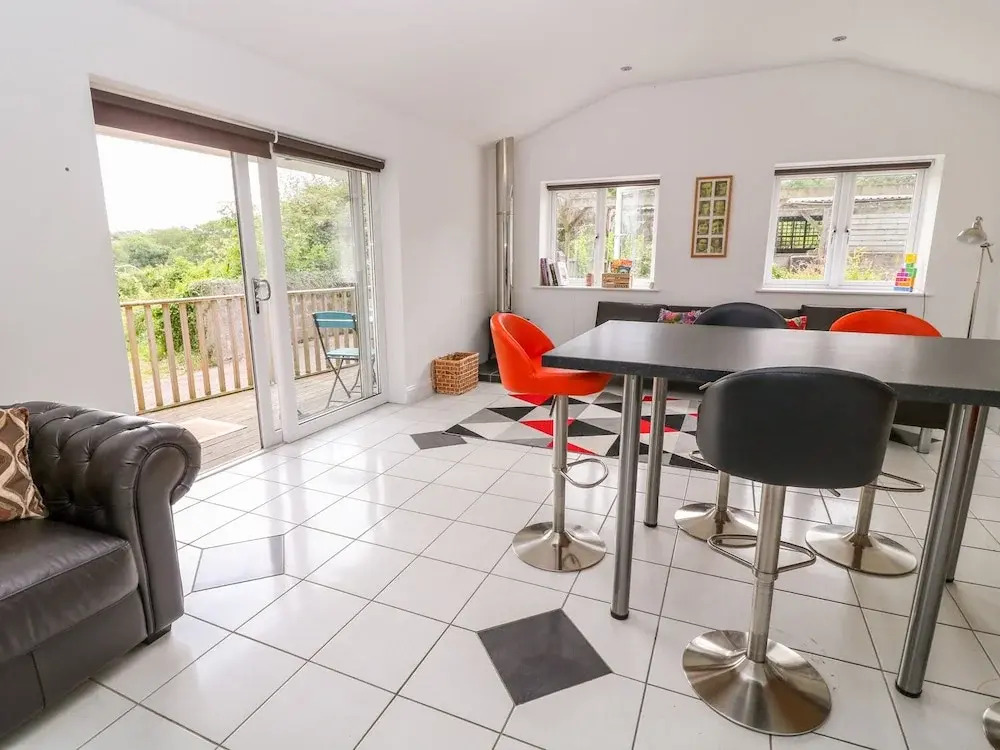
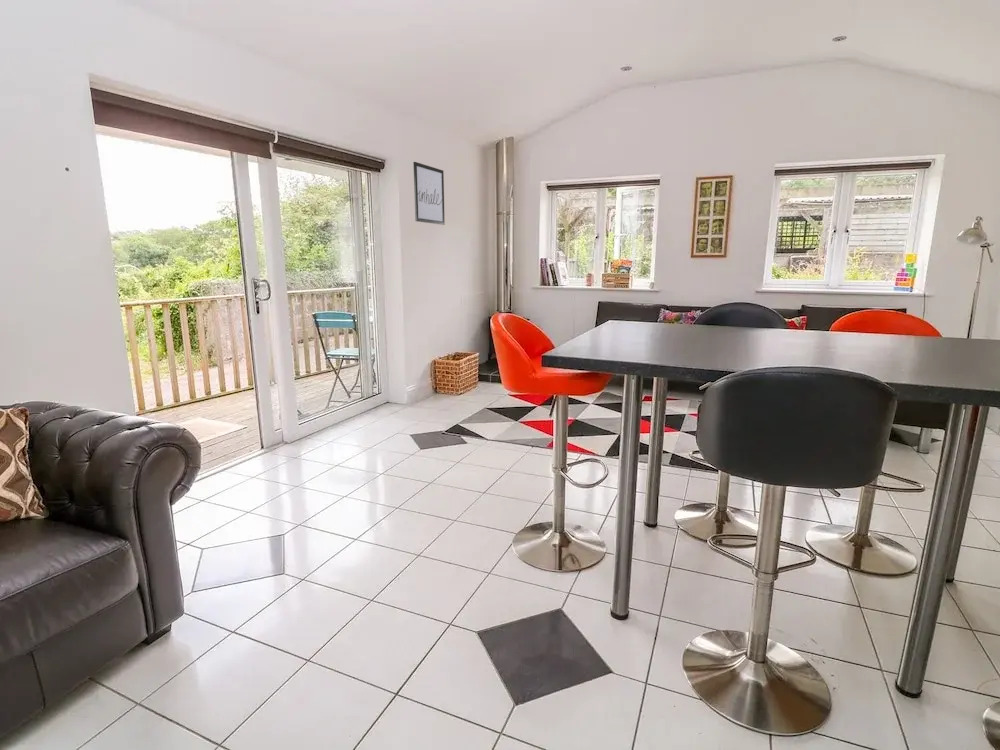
+ wall art (429, 195)
